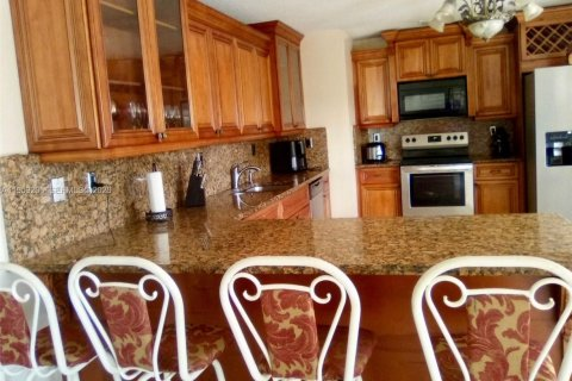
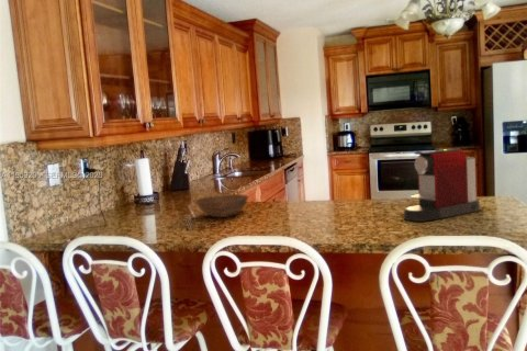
+ coffee maker (441, 181)
+ bowl (222, 206)
